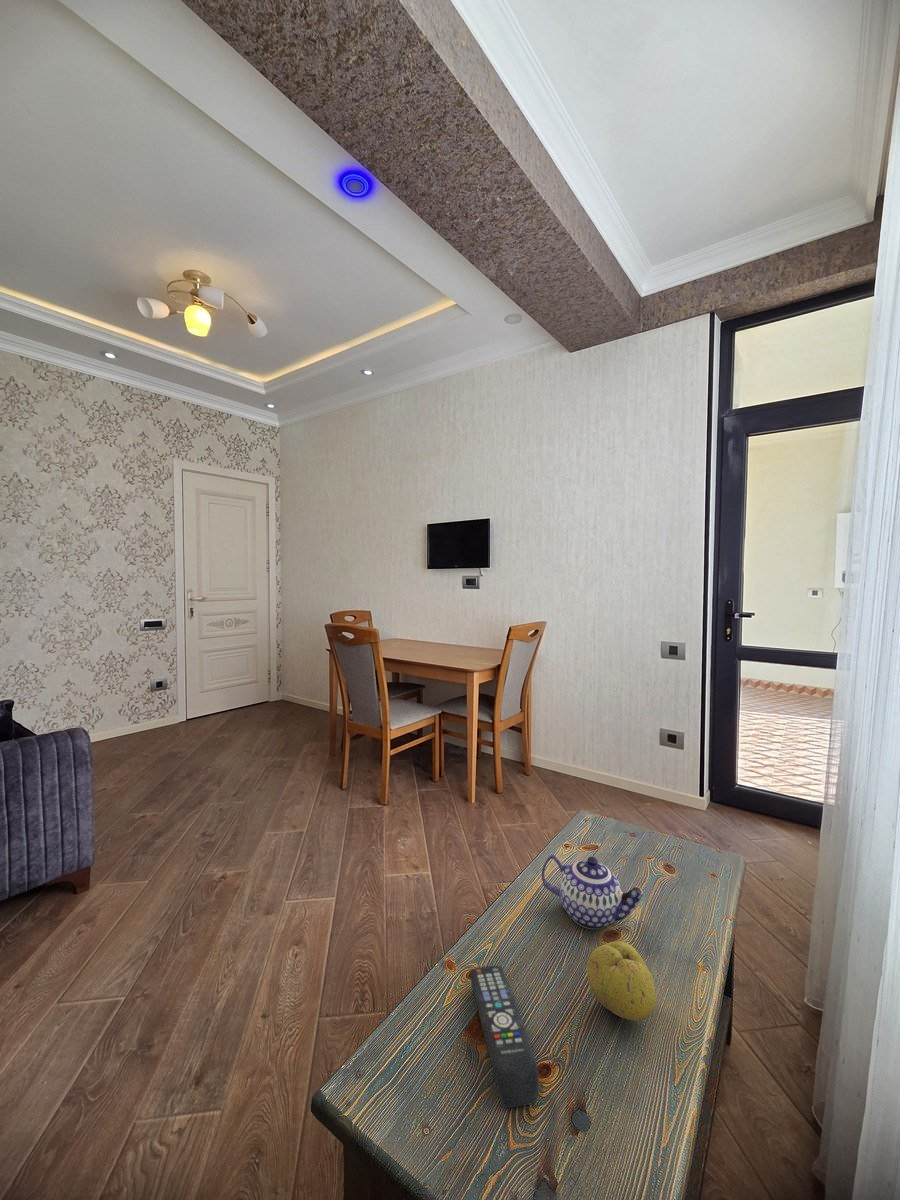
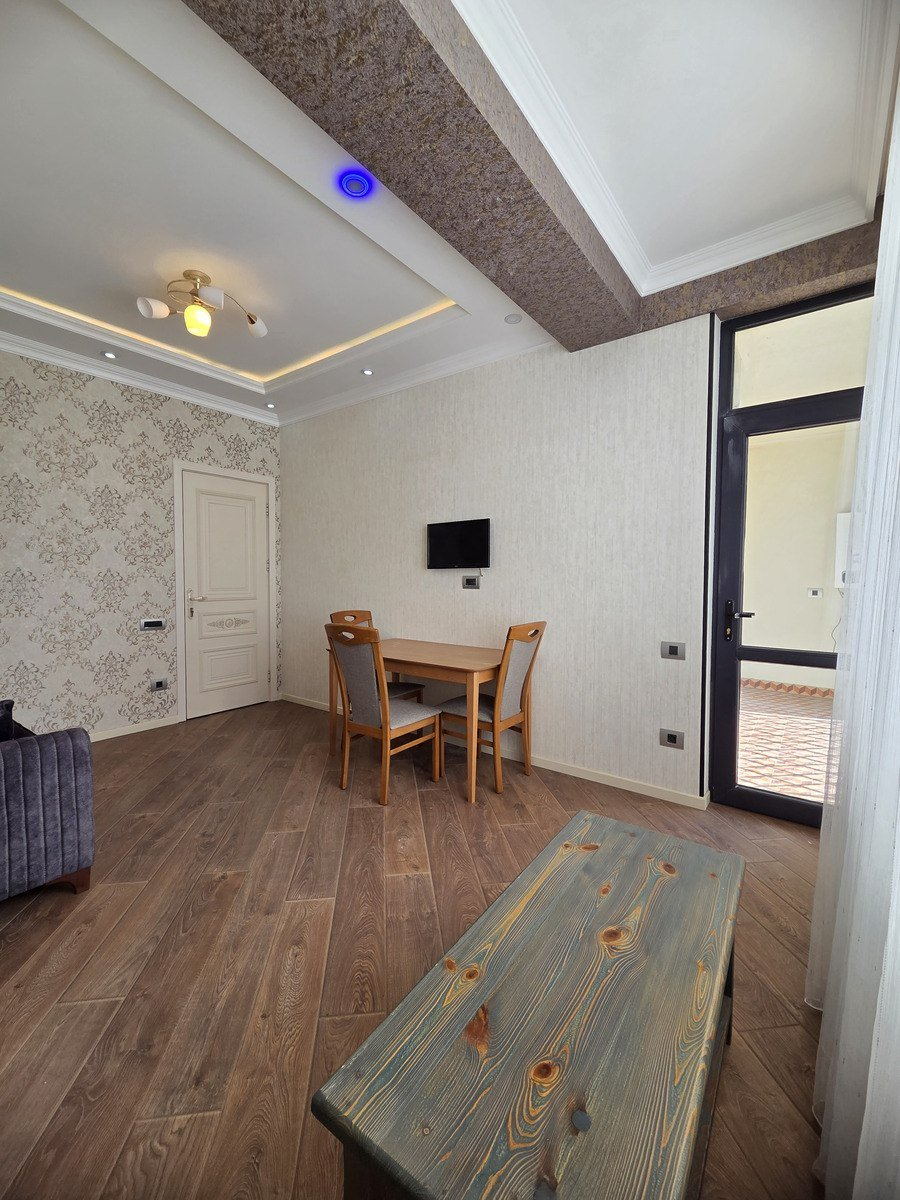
- fruit (620, 980)
- teapot (589, 885)
- remote control (500, 1022)
